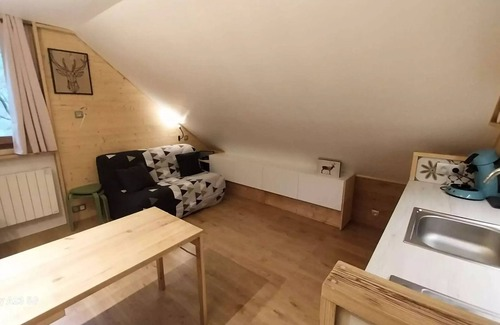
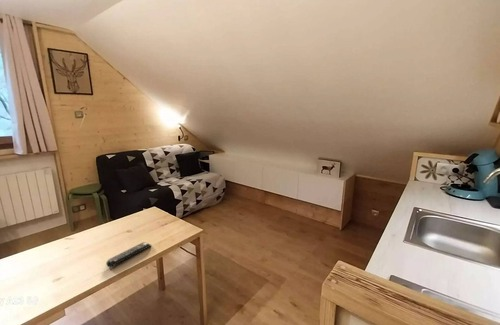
+ remote control (130, 253)
